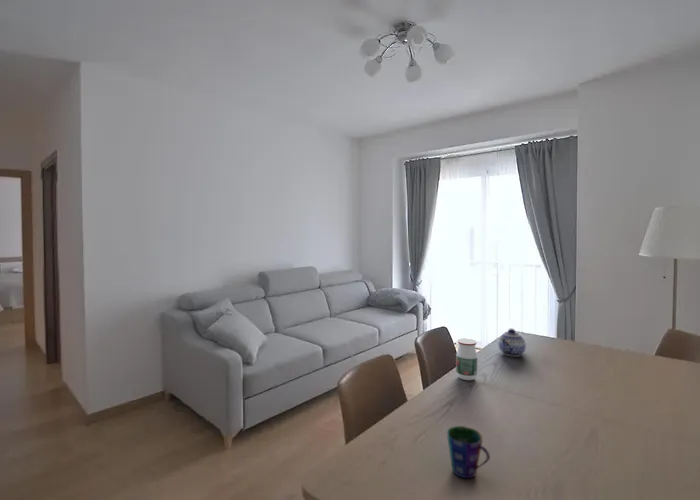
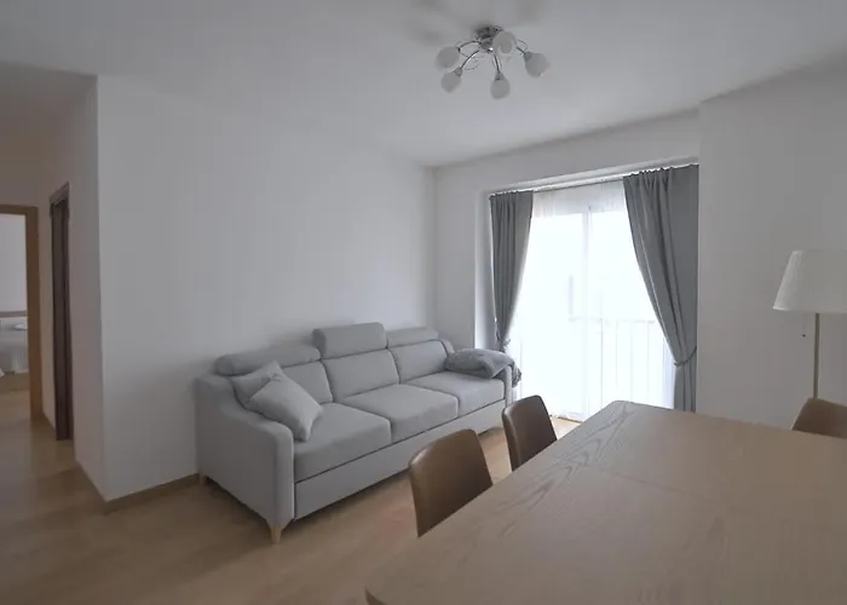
- teapot (511, 341)
- jar (466, 359)
- cup (468, 455)
